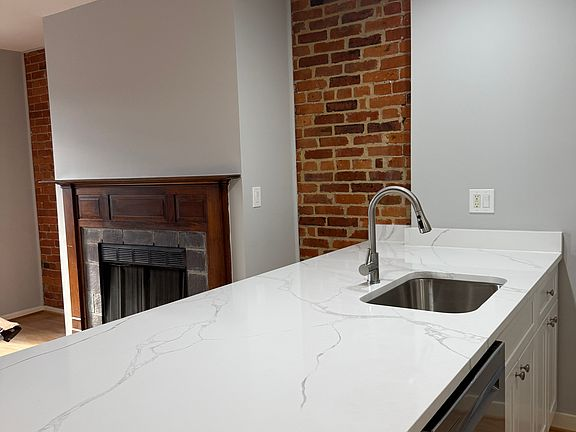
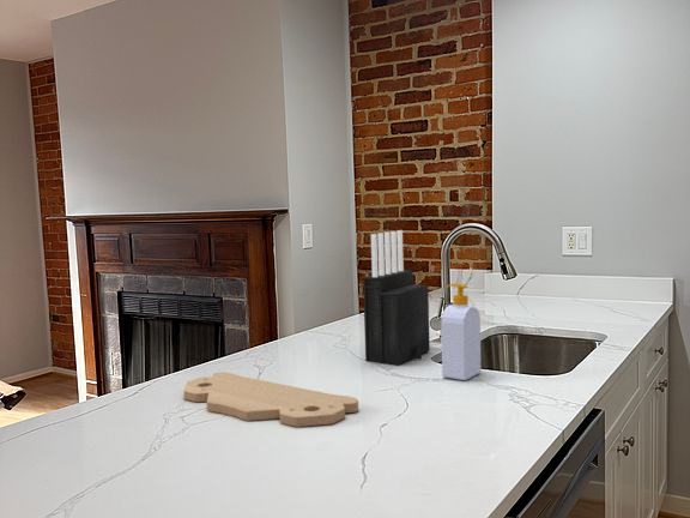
+ cutting board (258, 398)
+ soap bottle (459, 330)
+ knife block (400, 295)
